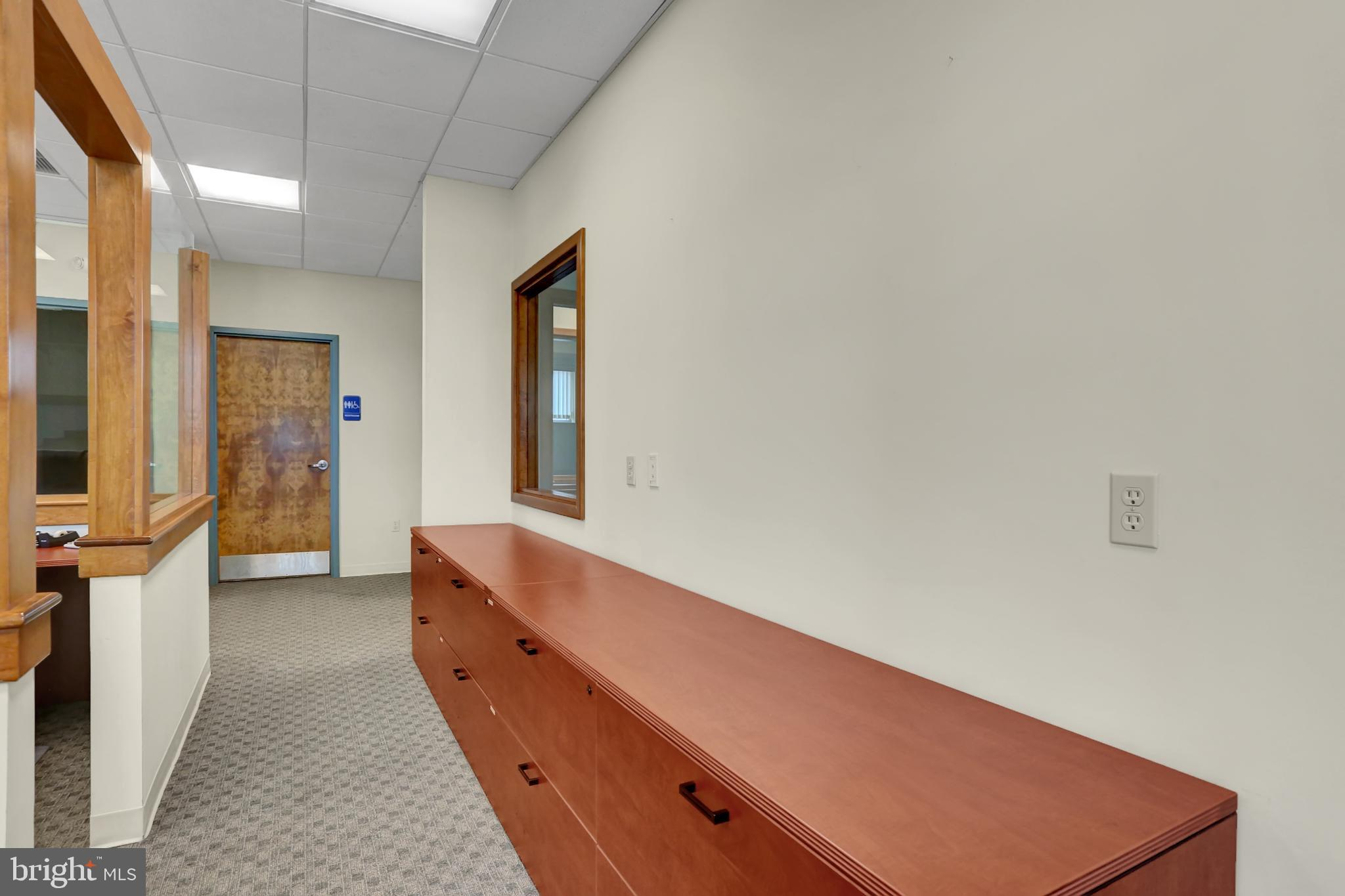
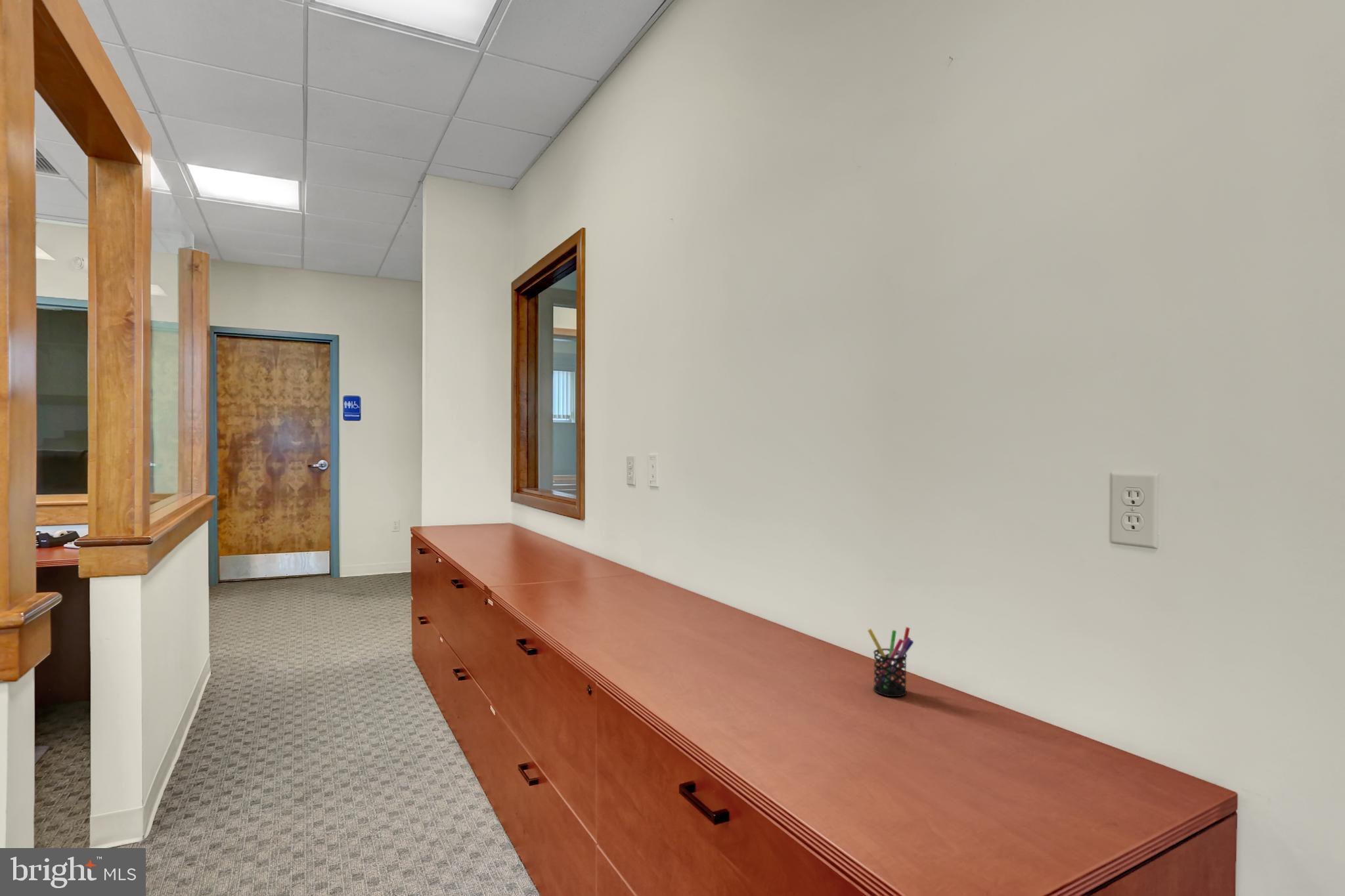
+ pen holder (893, 657)
